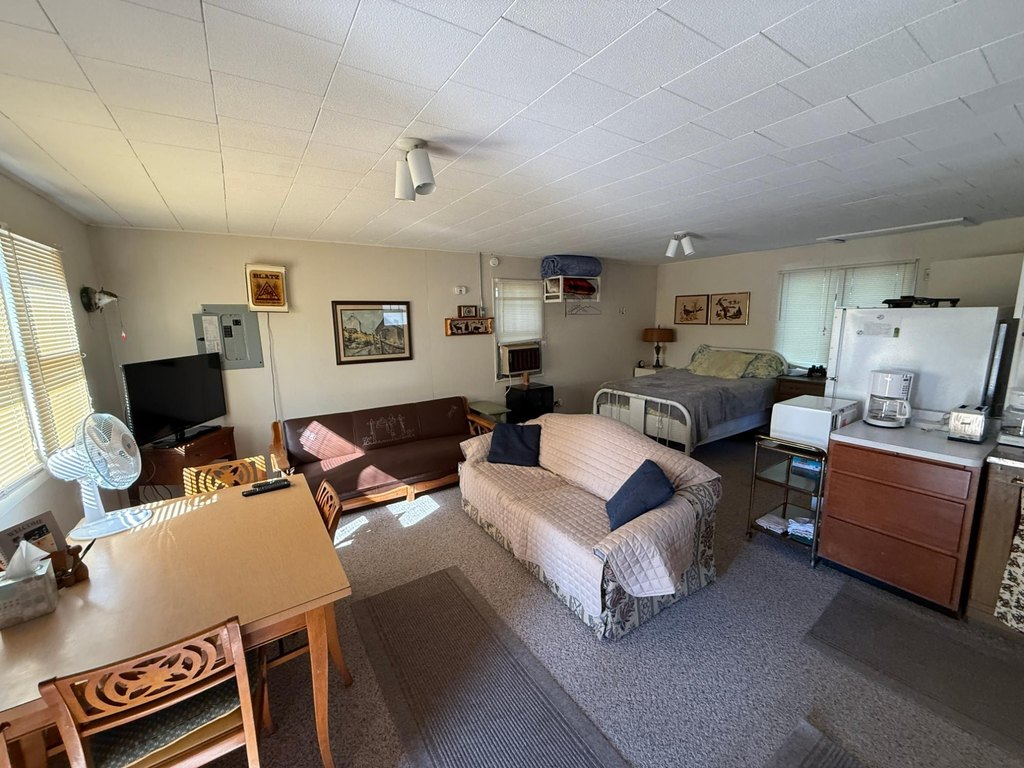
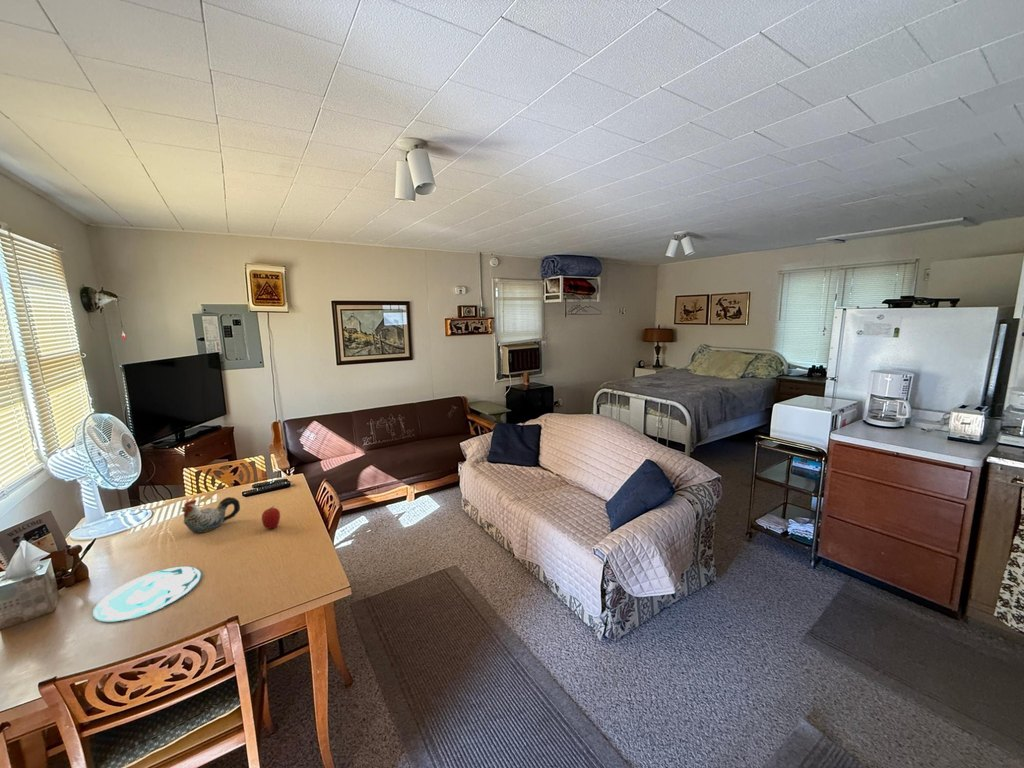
+ fruit (271, 517)
+ chicken figurine (211, 510)
+ plate (150, 587)
